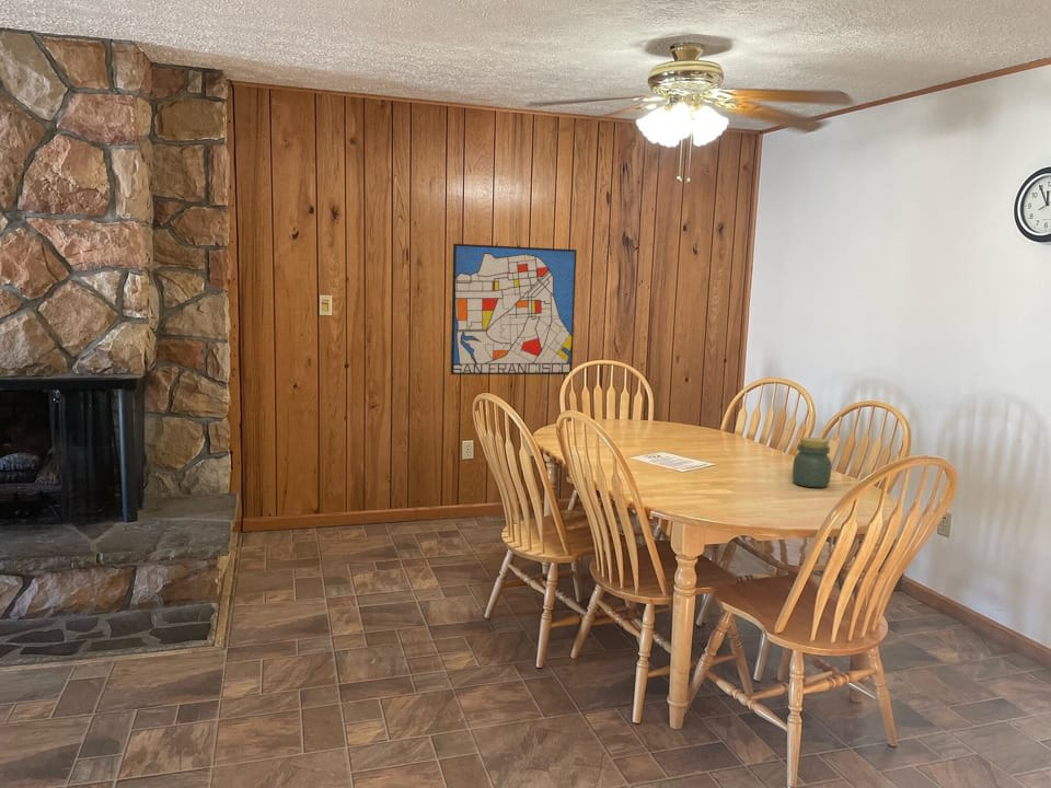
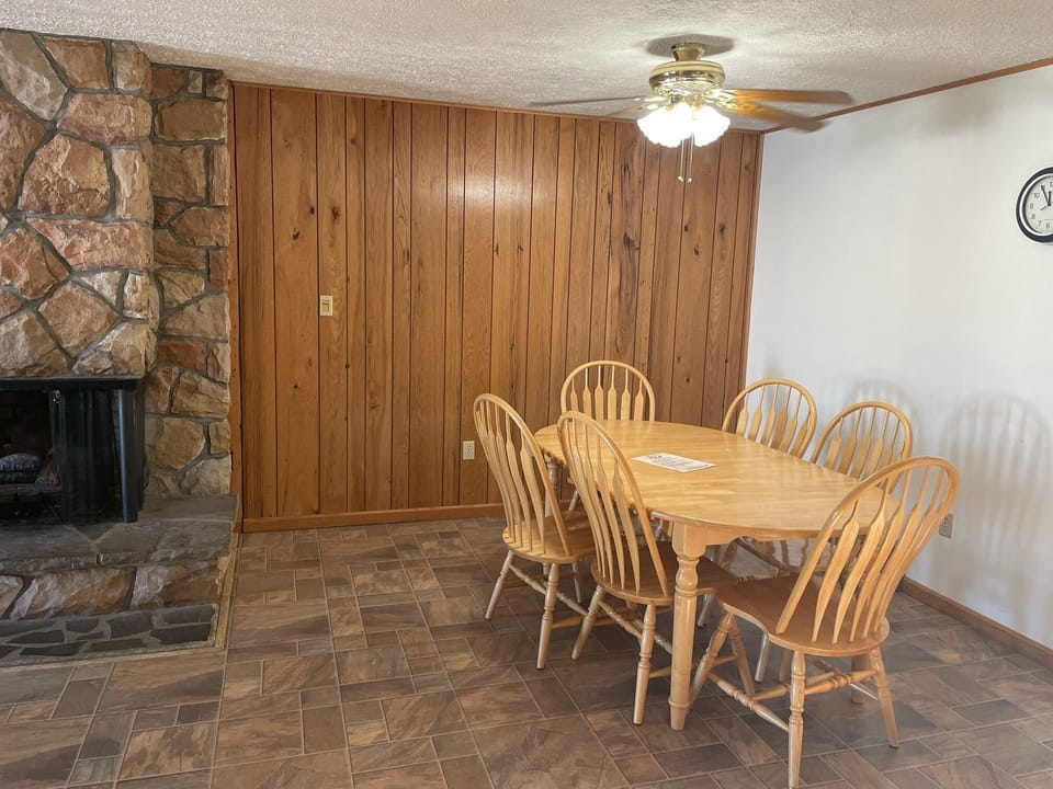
- jar (812, 461)
- wall art (513, 311)
